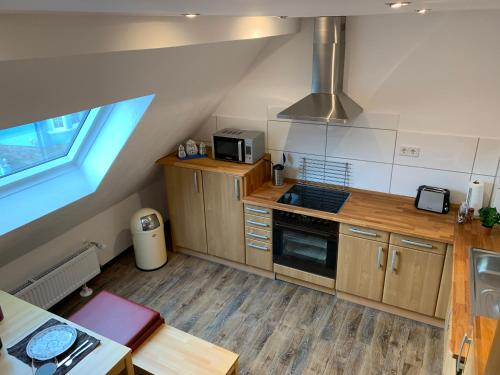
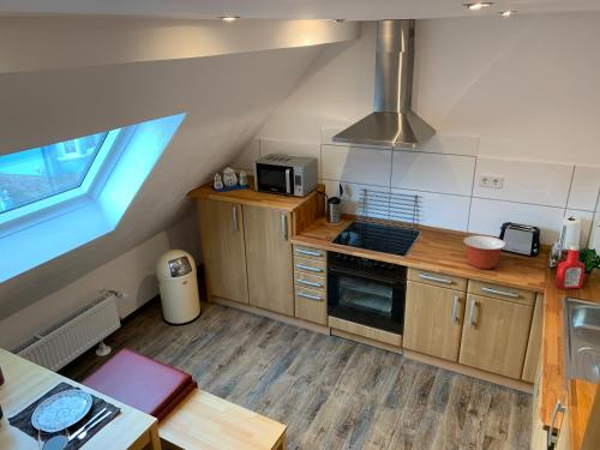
+ mixing bowl (482, 253)
+ soap bottle (571, 266)
